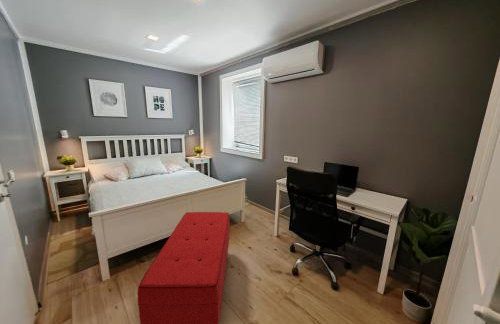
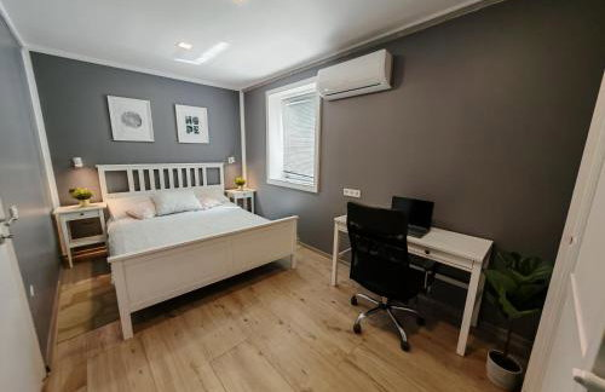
- bench (197, 262)
